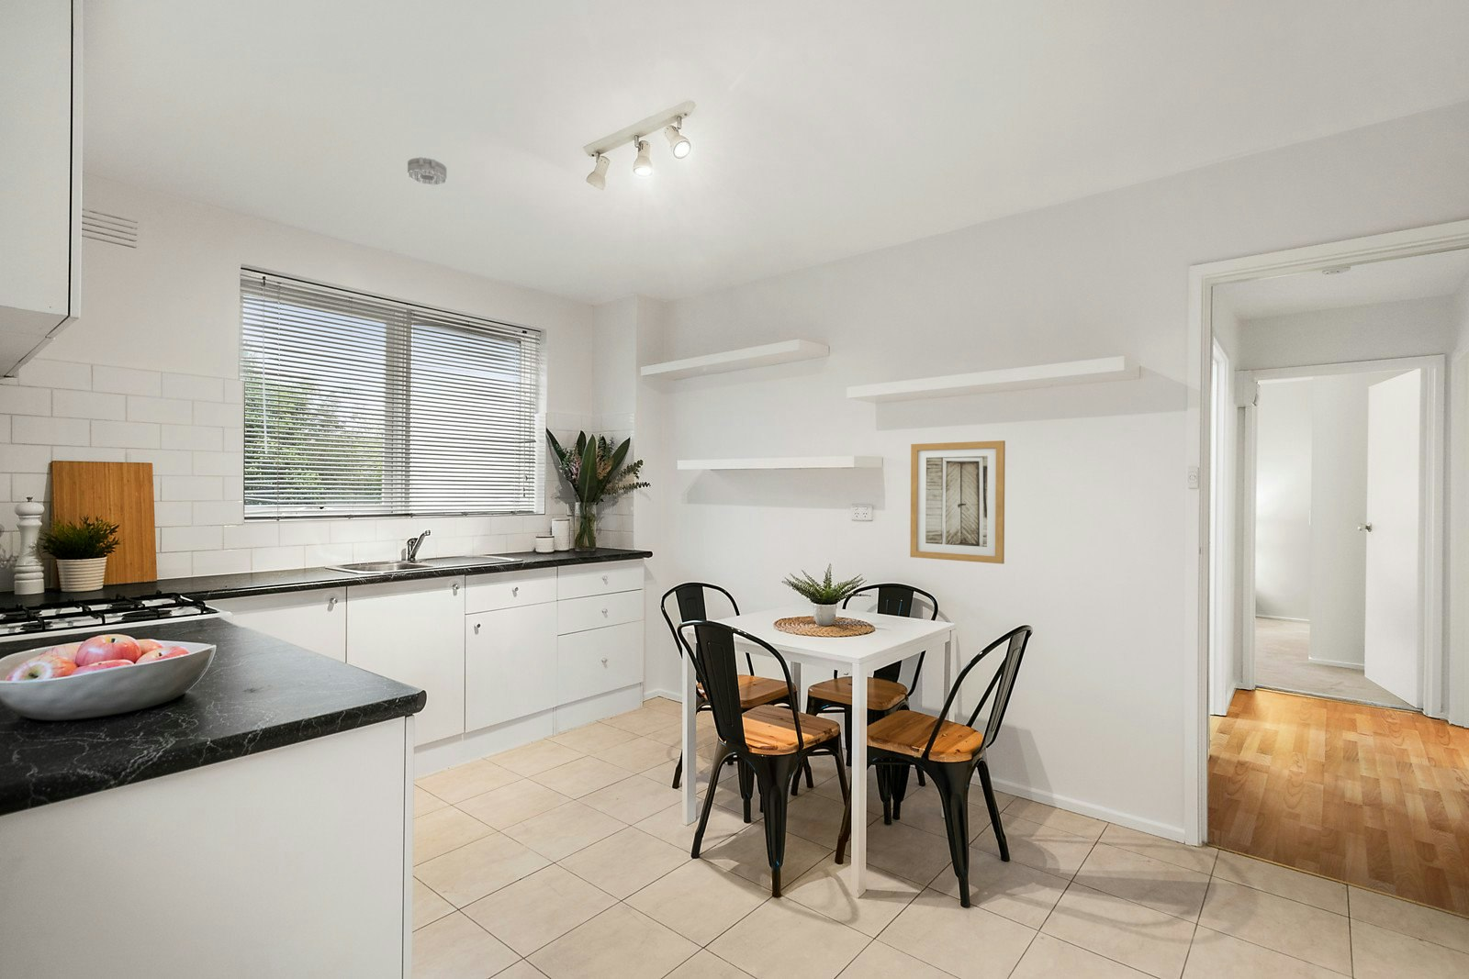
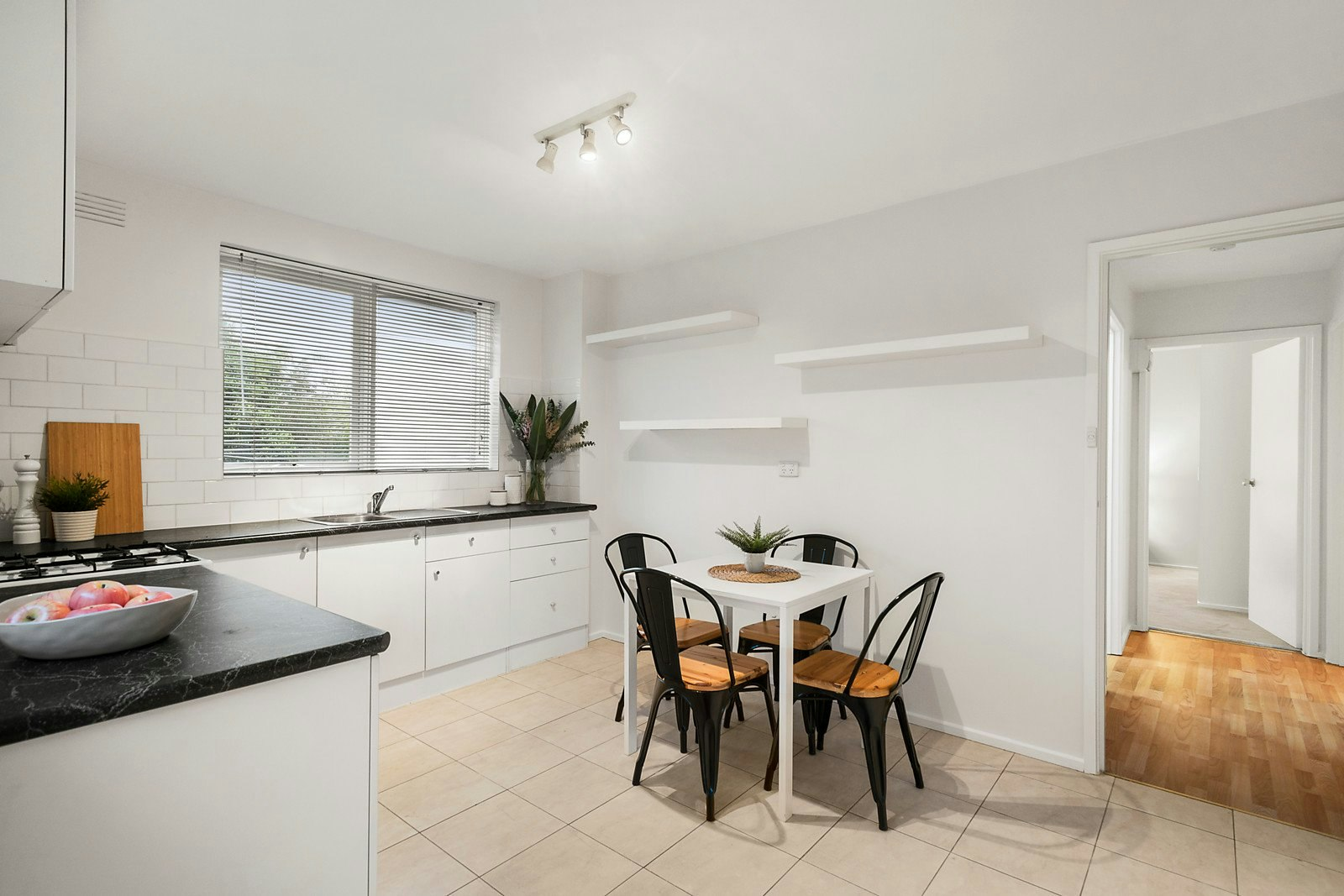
- smoke detector (427, 169)
- wall art (955, 500)
